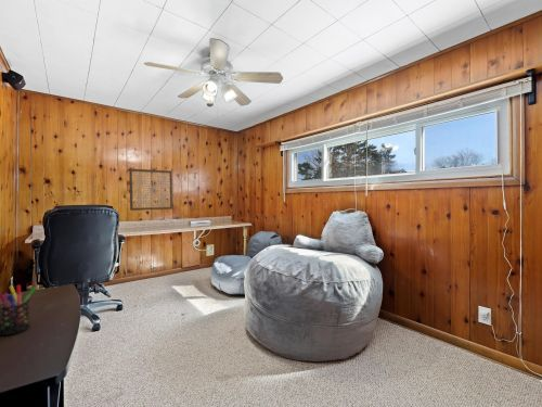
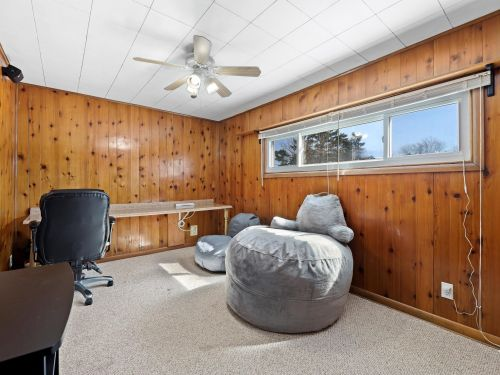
- wall art (152, 188)
- pen holder (17, 306)
